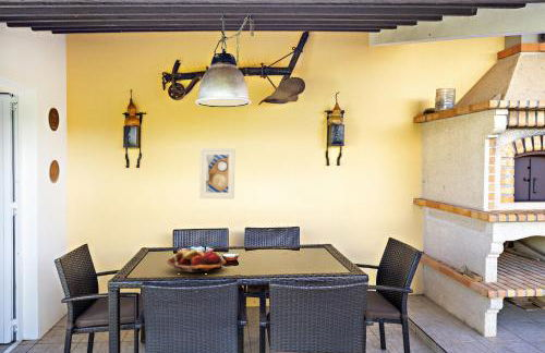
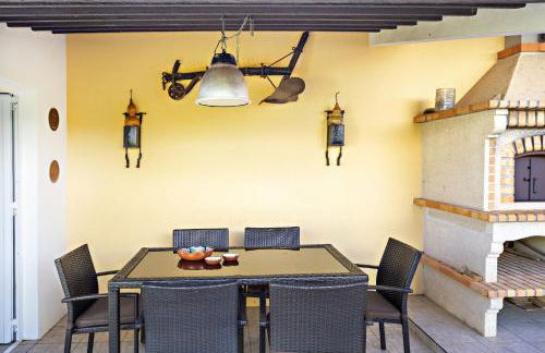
- fruit basket (195, 260)
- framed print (217, 173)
